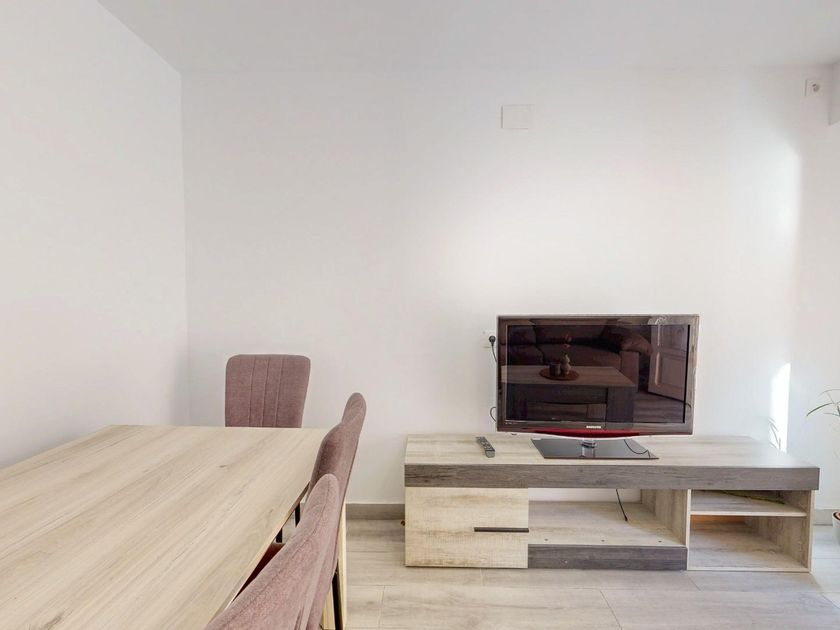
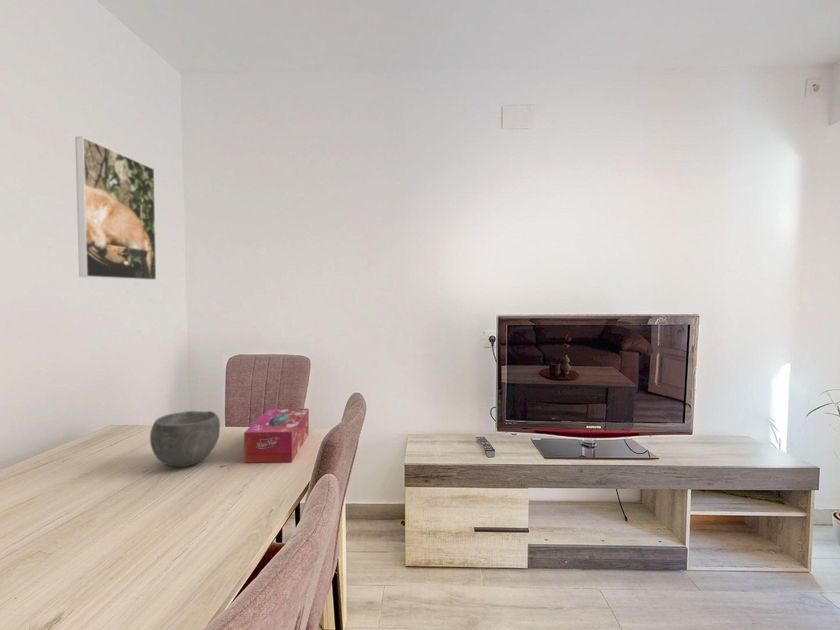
+ tissue box (279, 433)
+ bowl (186, 439)
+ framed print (120, 217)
